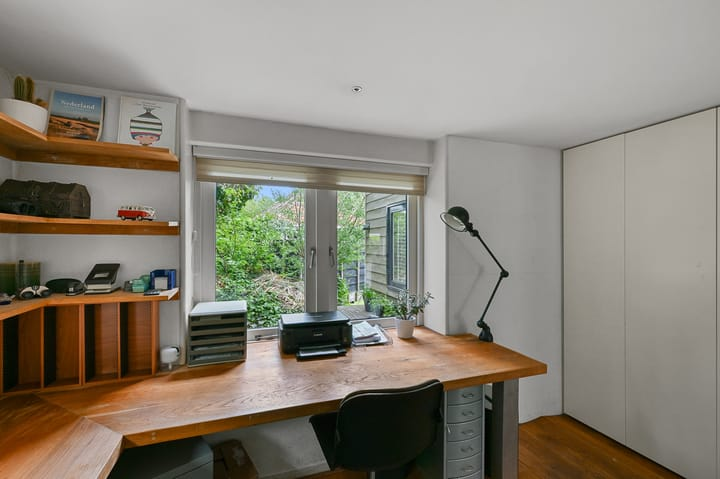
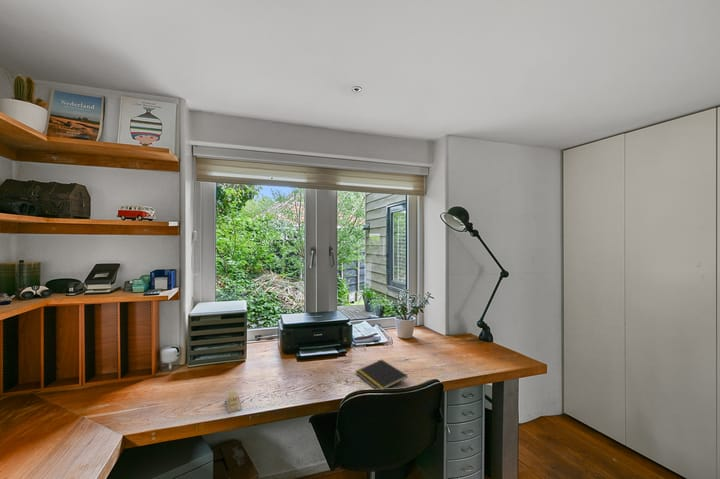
+ notepad (380, 374)
+ sticky notes (233, 400)
